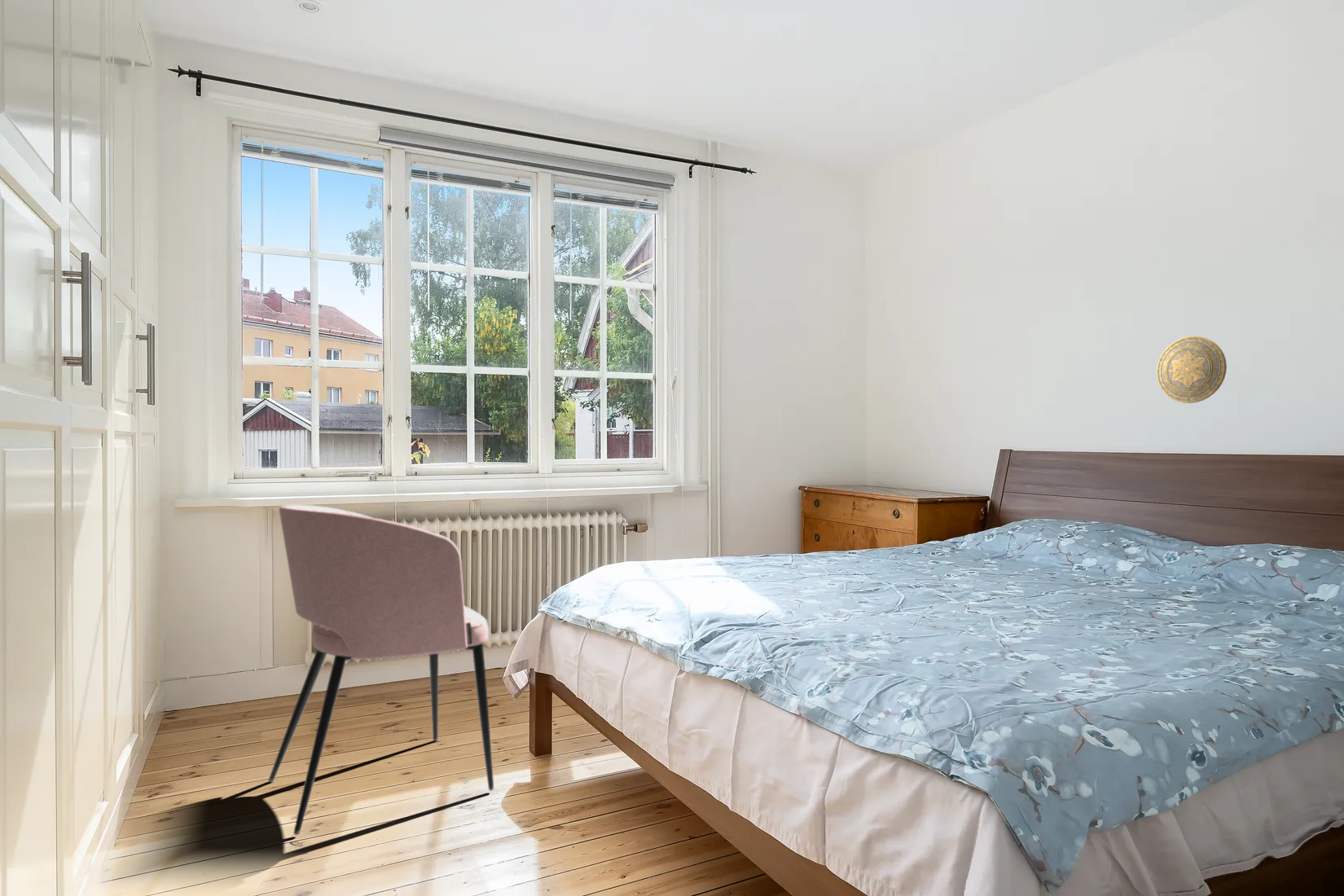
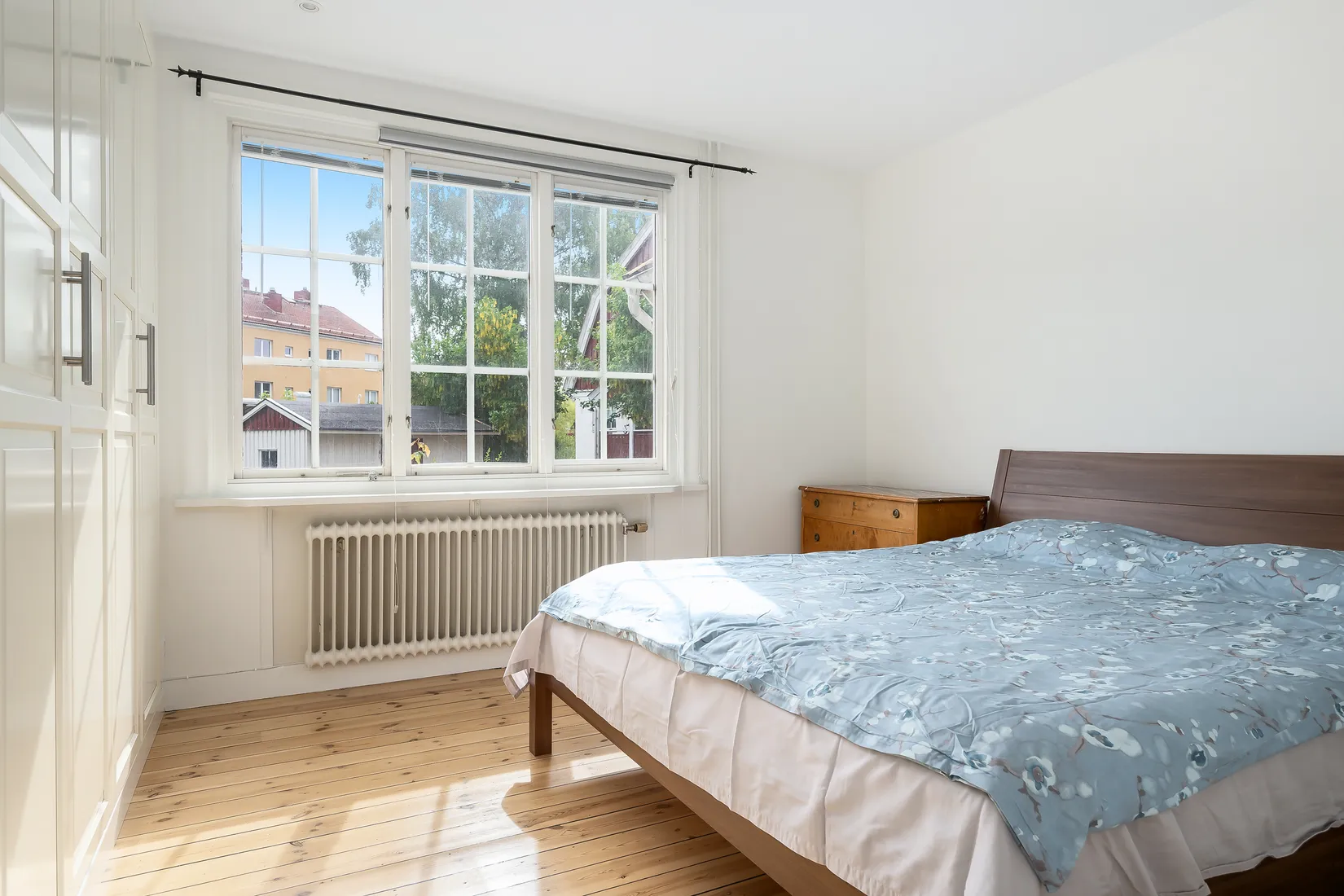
- armchair (384, 642)
- decorative plate (1188, 369)
